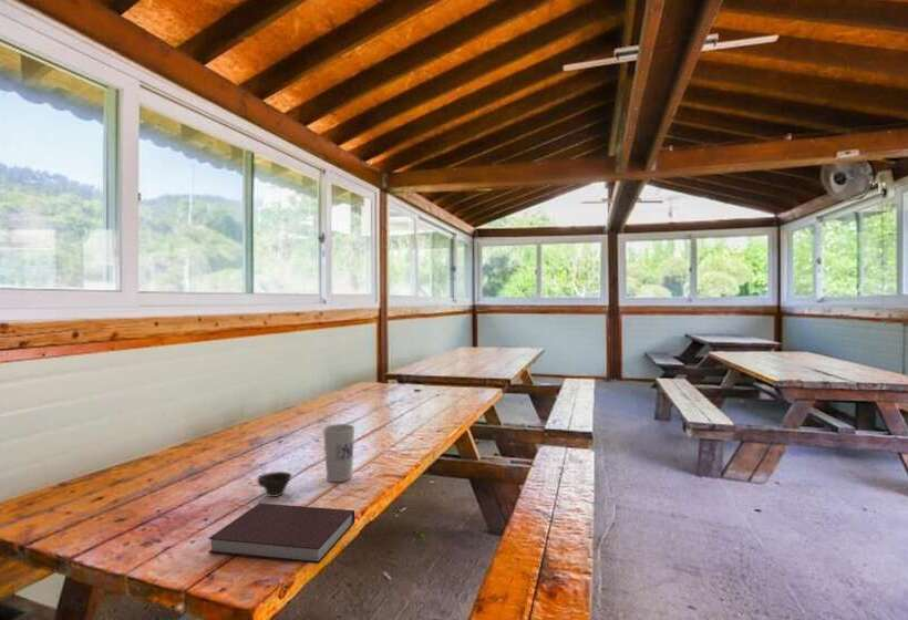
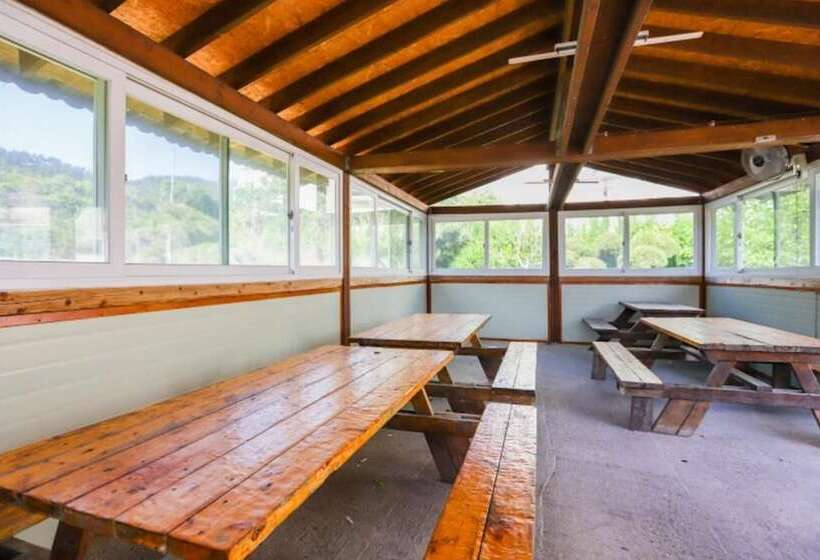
- notebook (286, 529)
- cup (339, 453)
- cup (274, 484)
